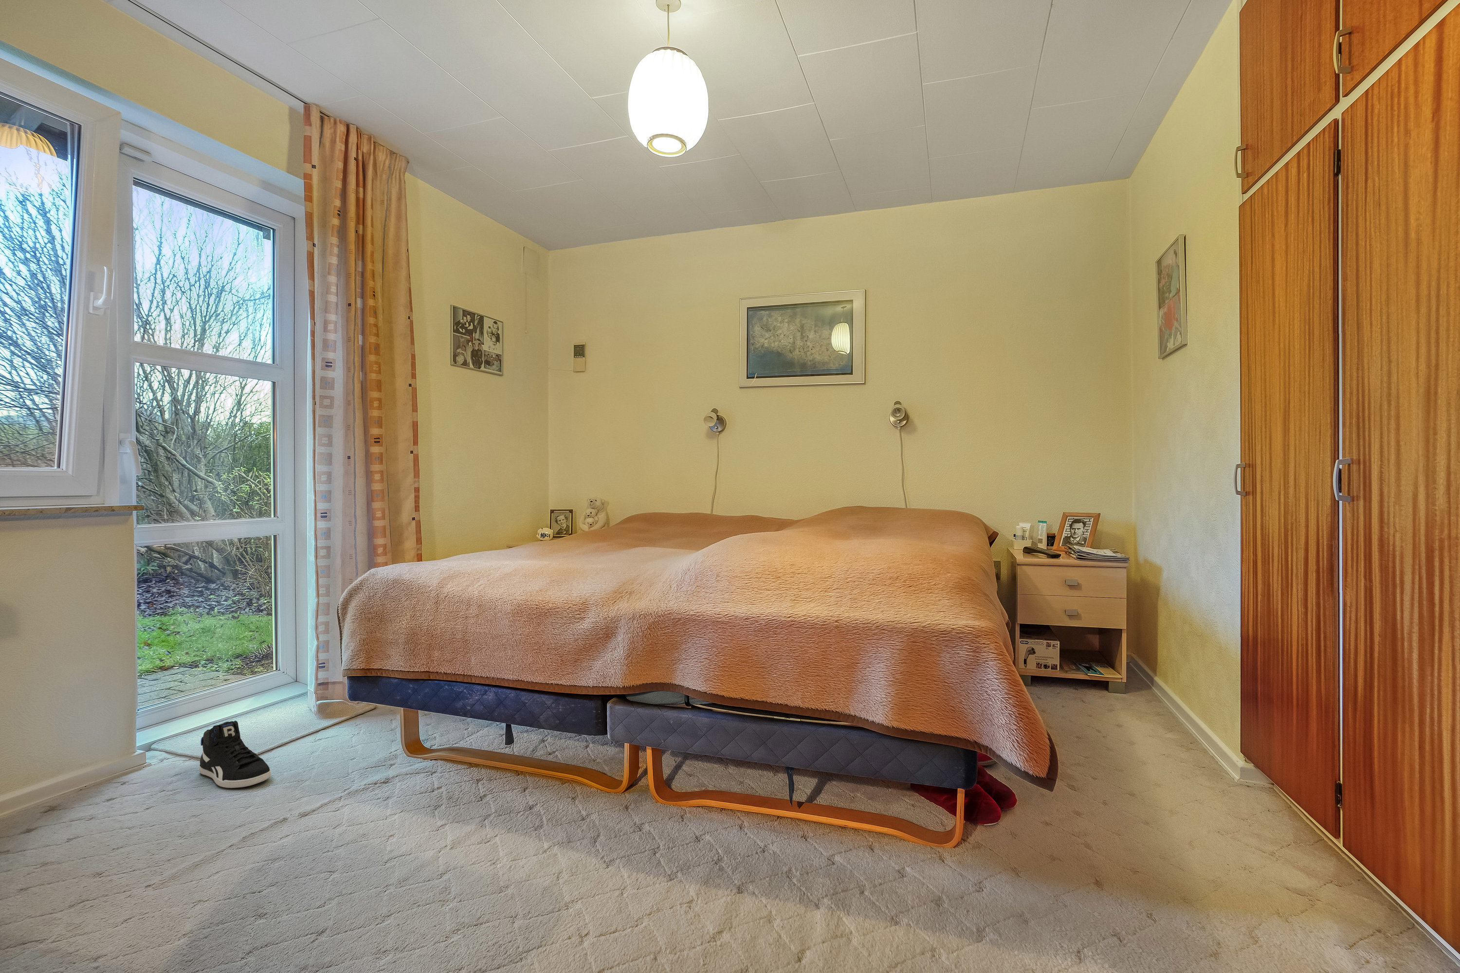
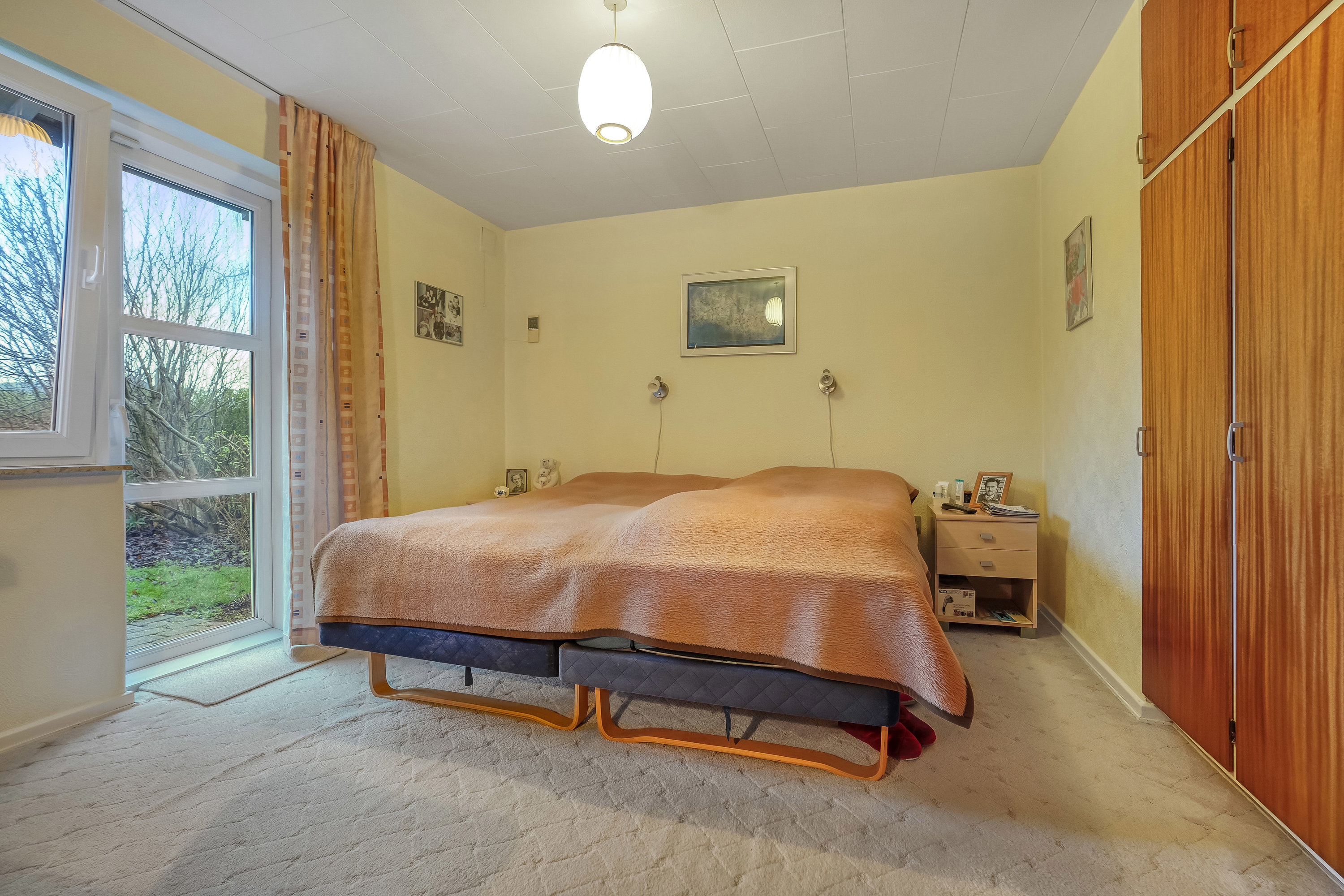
- sneaker (231, 750)
